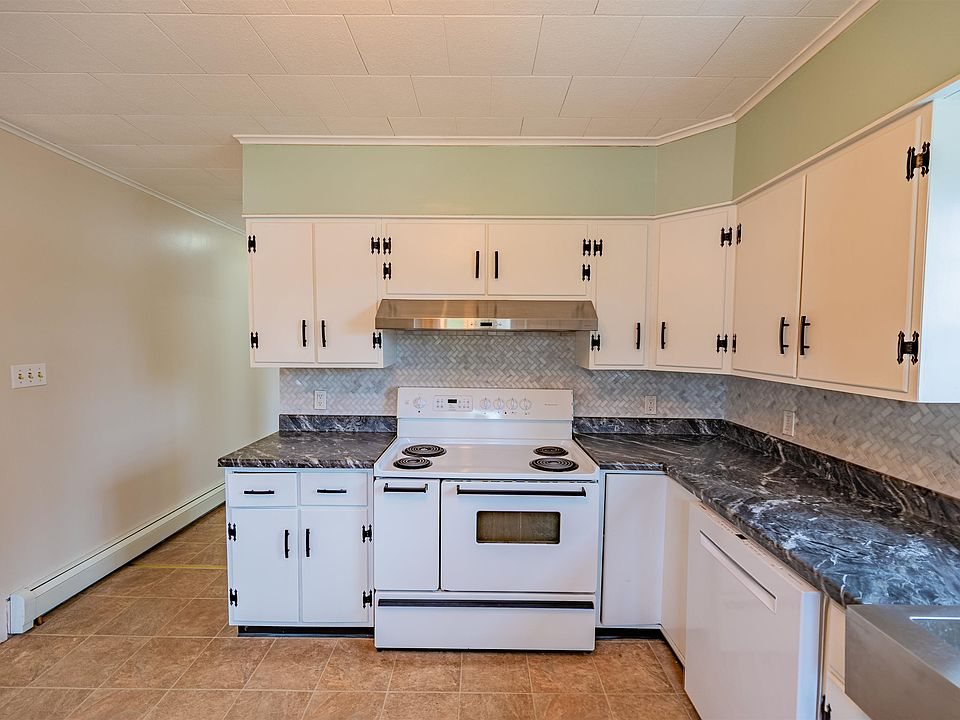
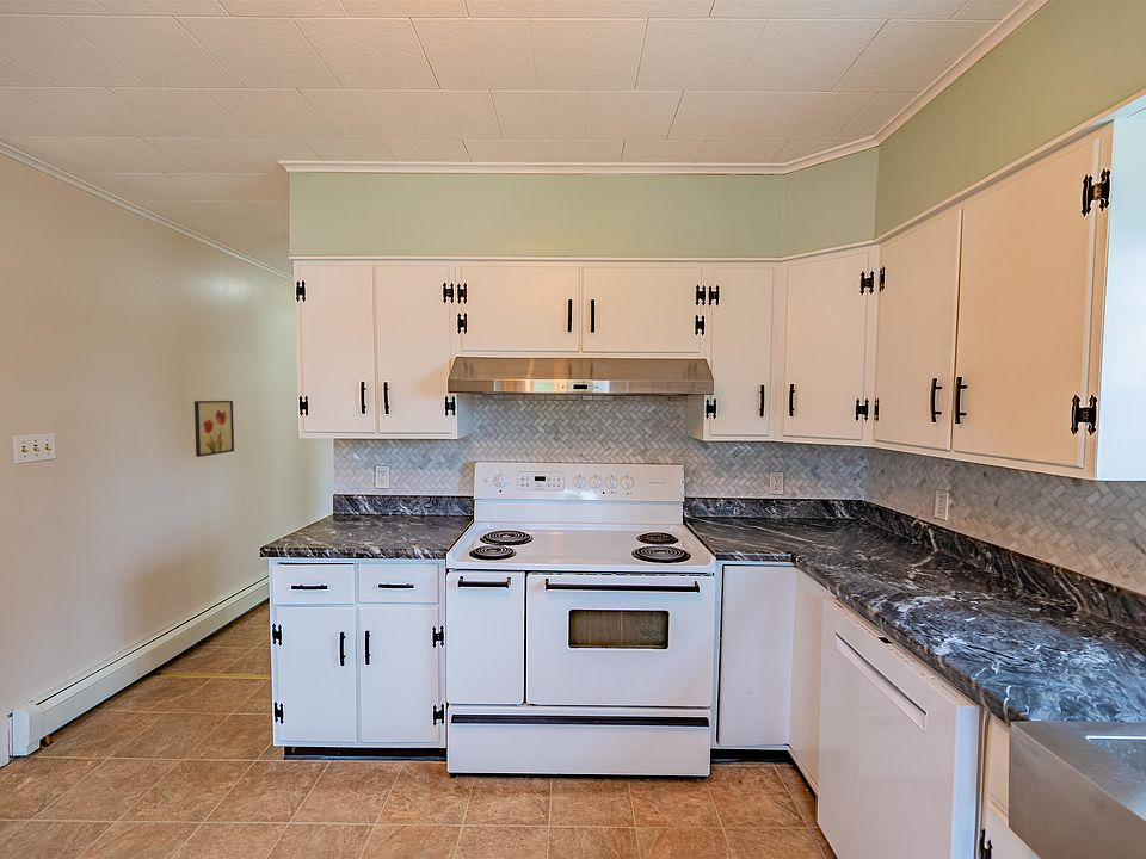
+ wall art (214, 427)
